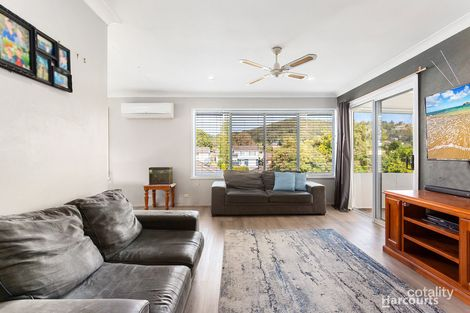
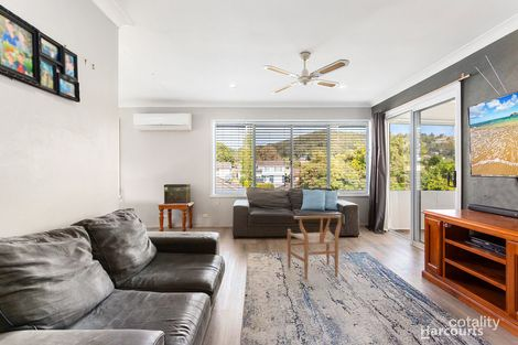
+ chair (316, 241)
